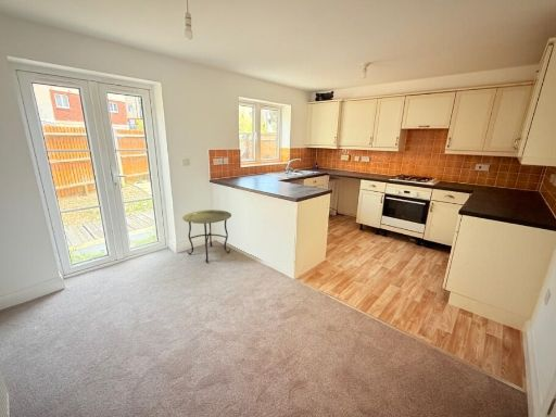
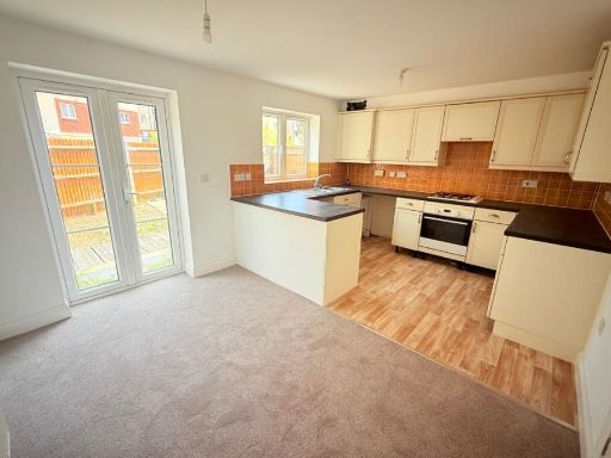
- side table (208, 235)
